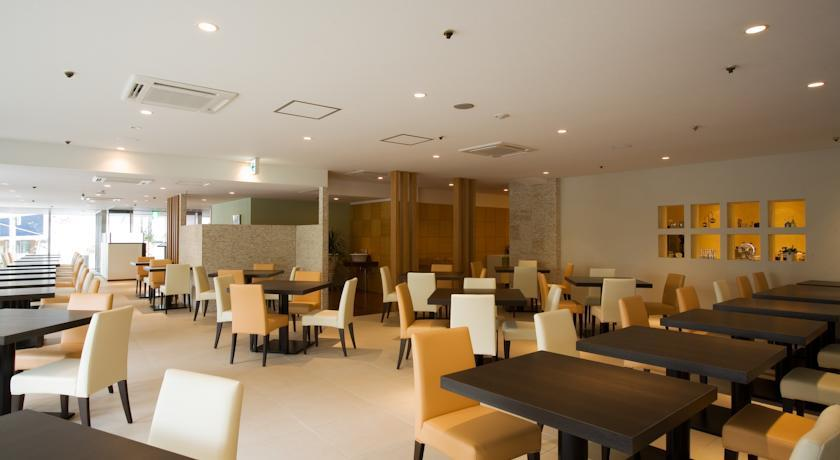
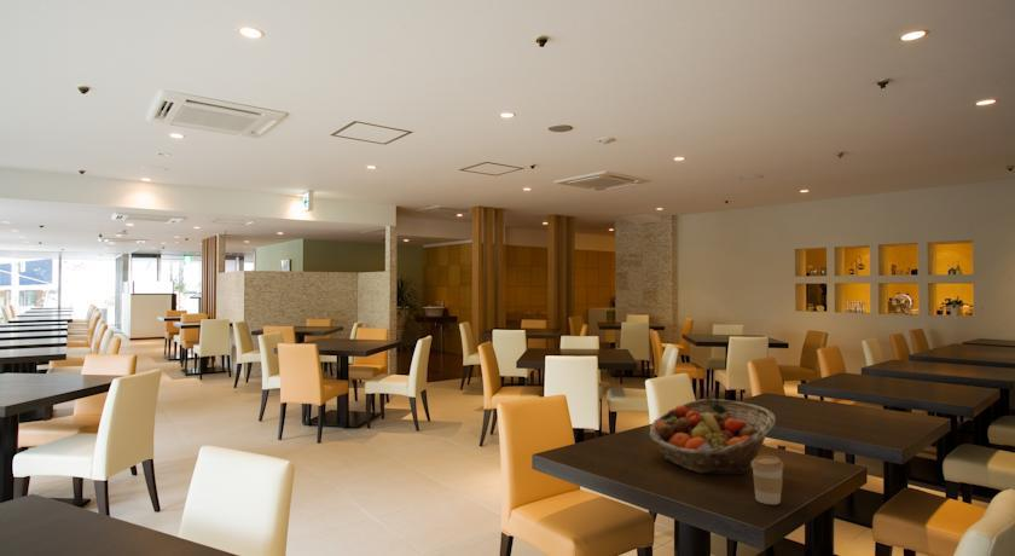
+ fruit basket (709, 434)
+ coffee cup (767, 479)
